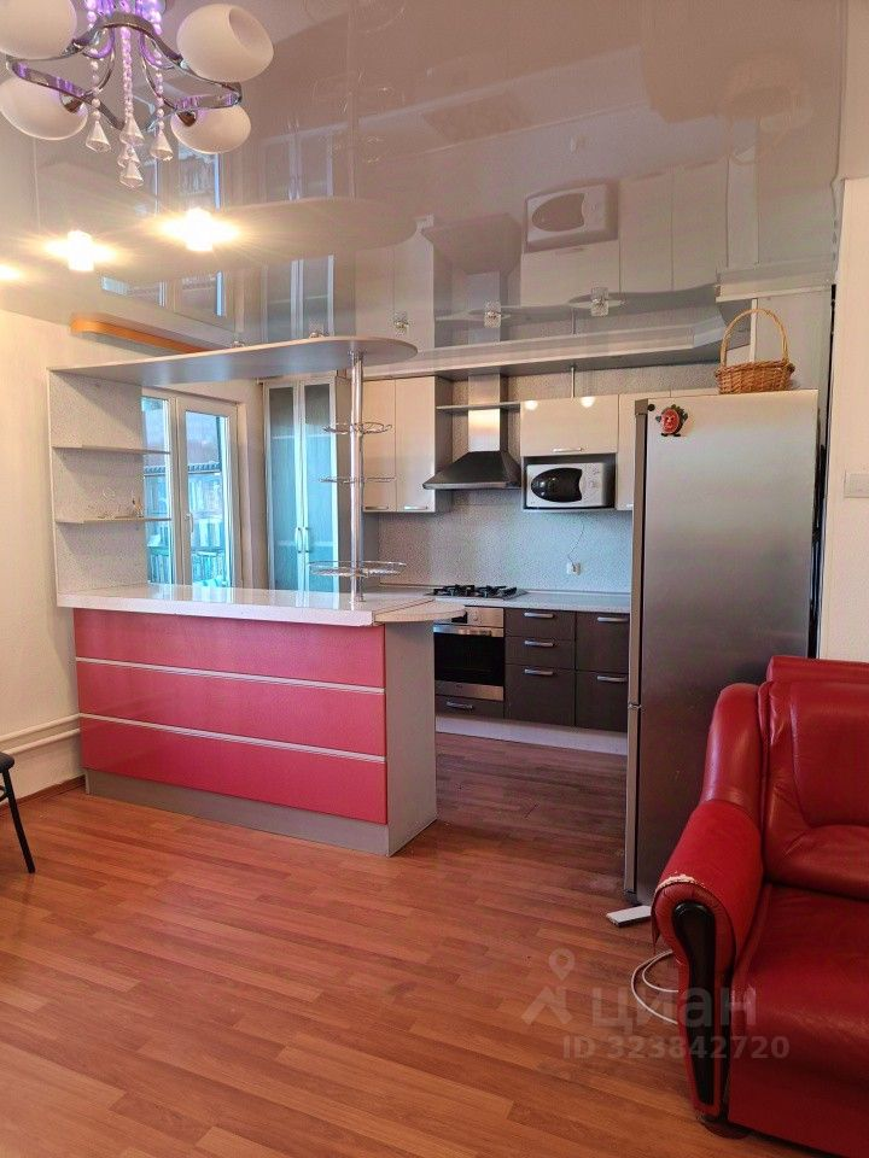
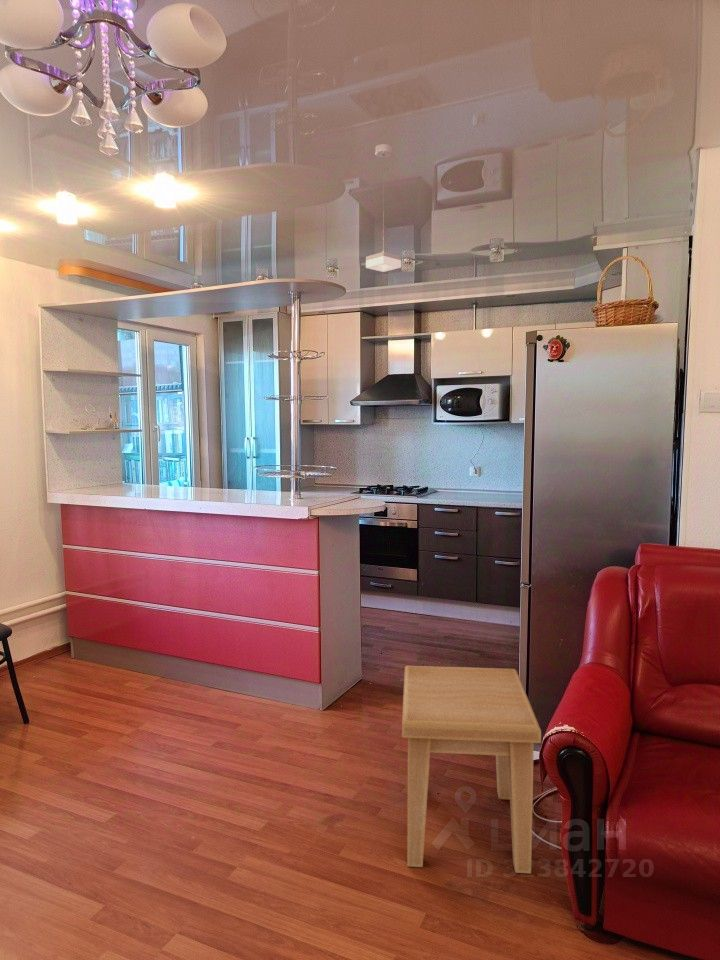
+ pendant lamp (383, 208)
+ side table (464, 753)
